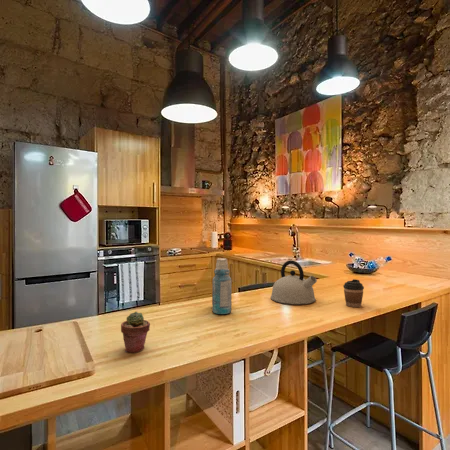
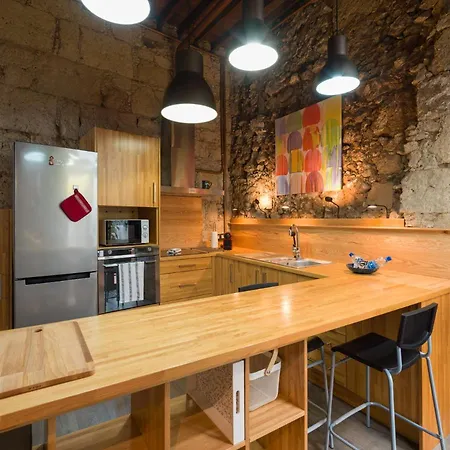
- coffee cup (353, 292)
- kettle (294, 279)
- potted succulent (135, 330)
- bottle (220, 283)
